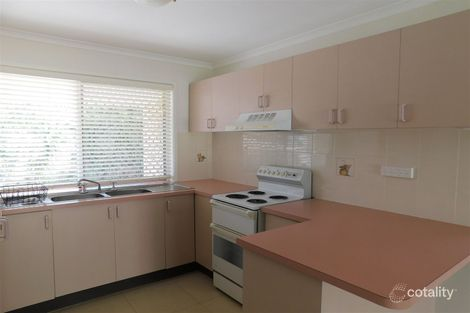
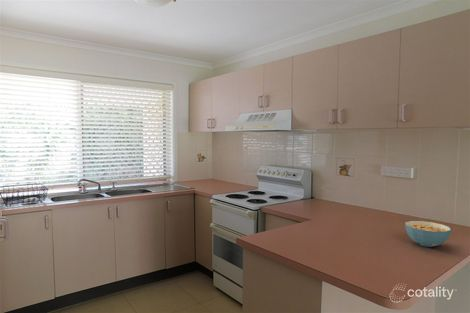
+ cereal bowl (426, 235)
